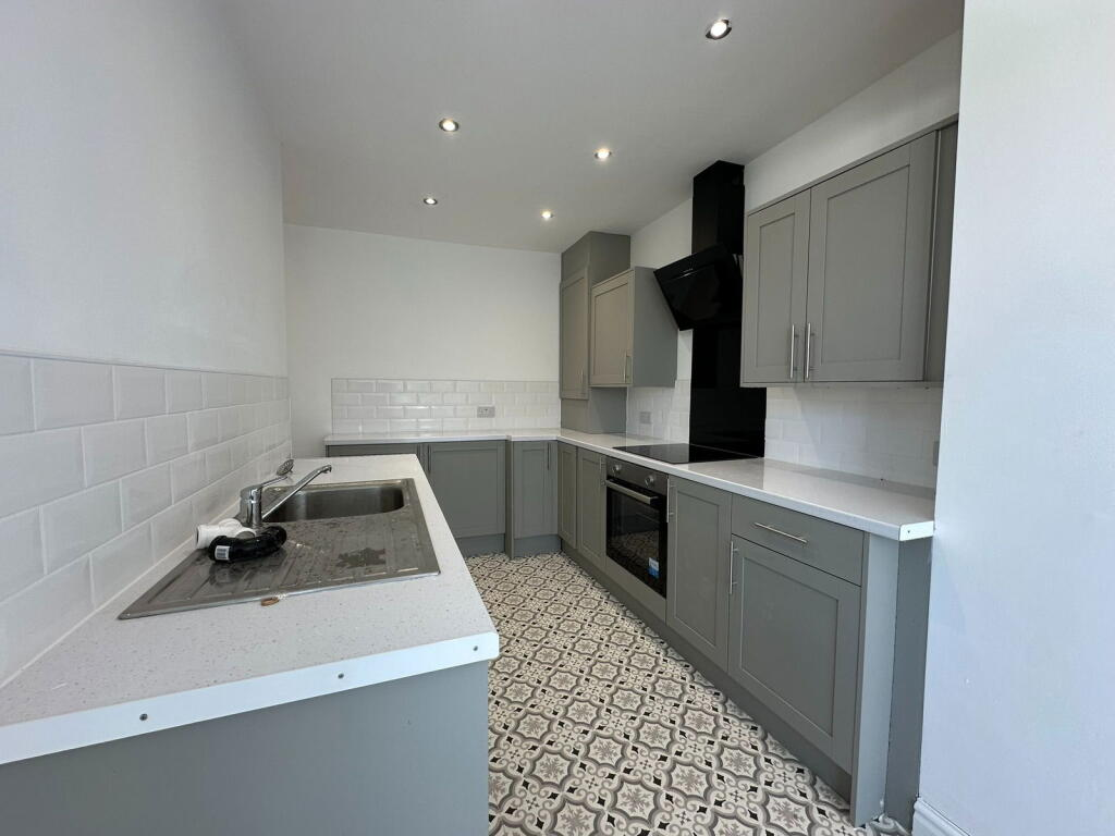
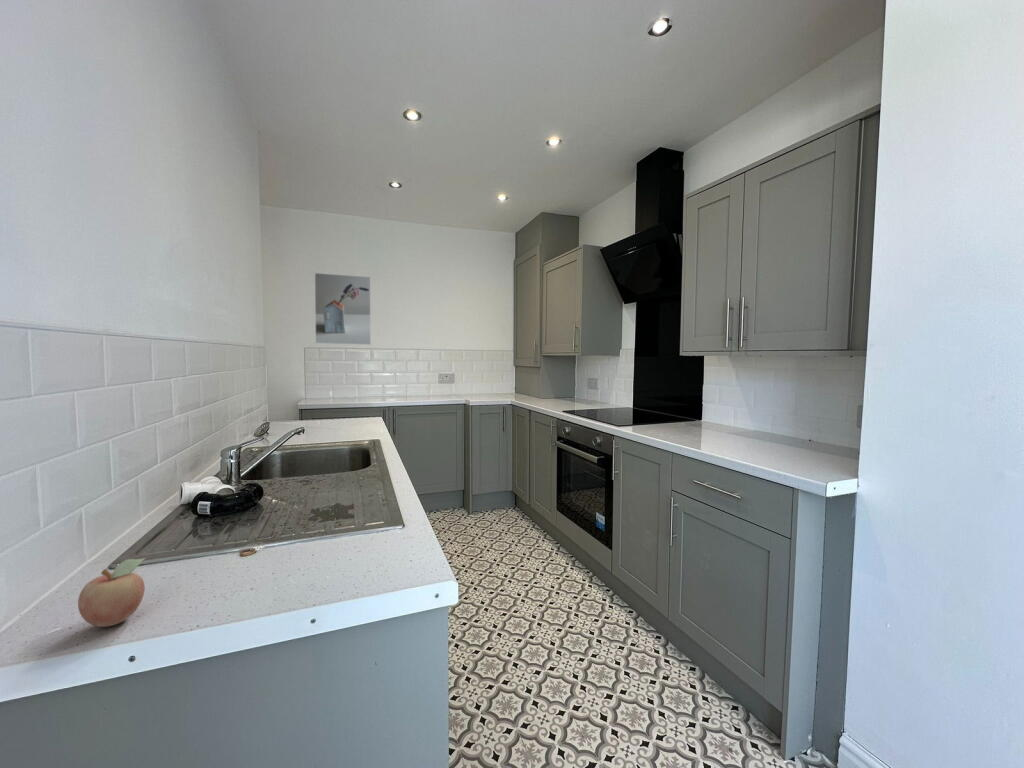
+ fruit (113, 593)
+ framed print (343, 309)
